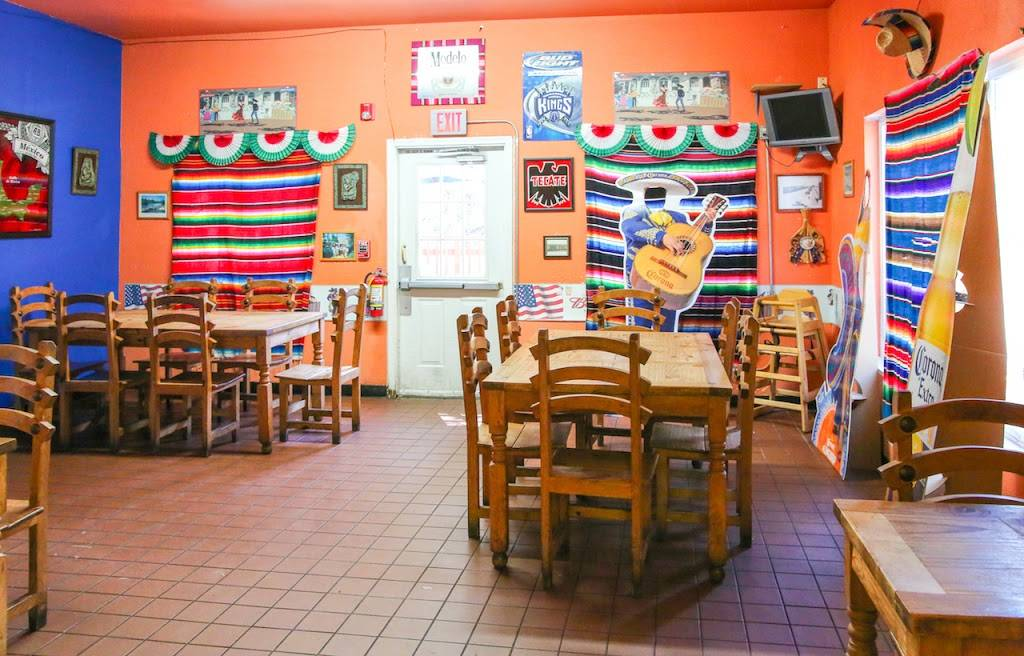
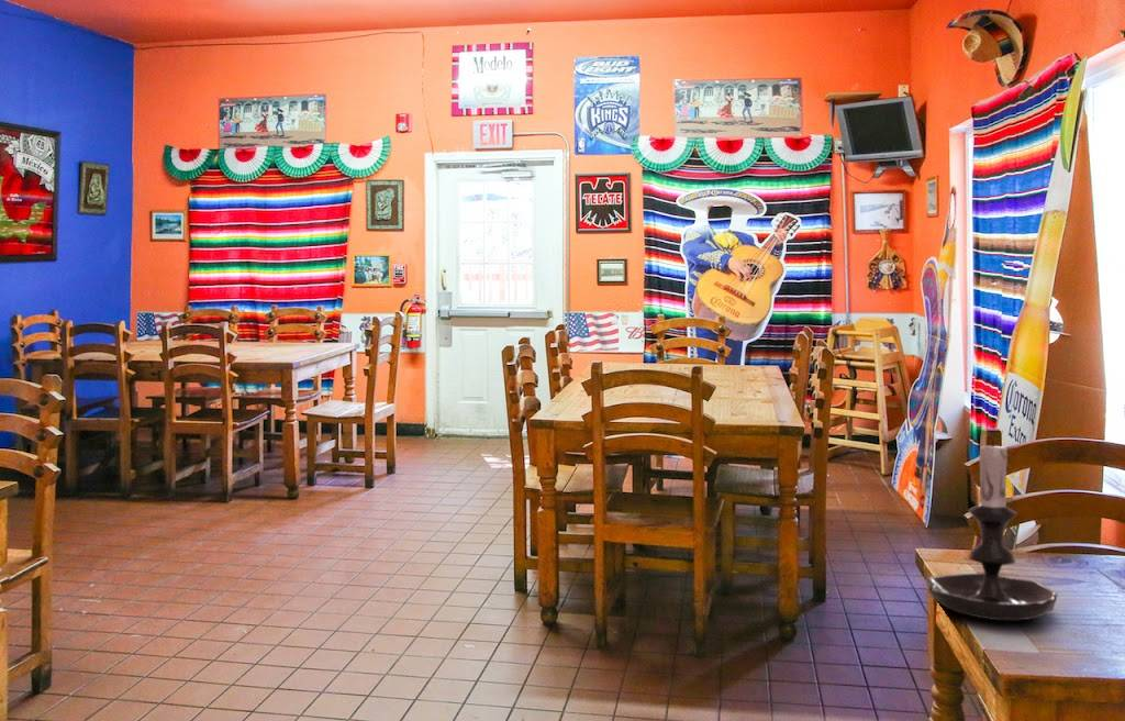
+ candle holder (991, 521)
